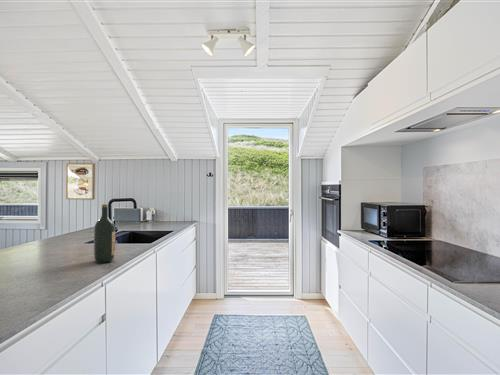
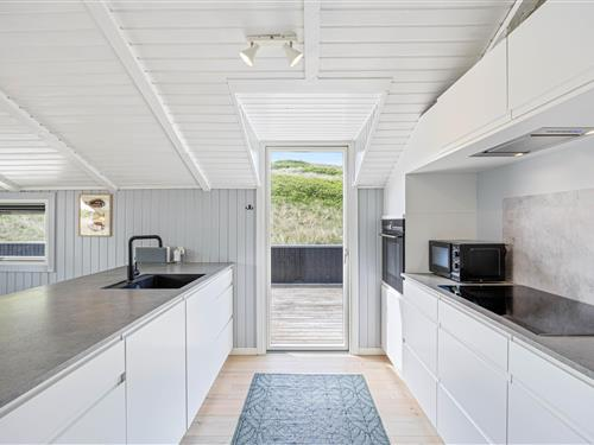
- wine bottle (104, 232)
